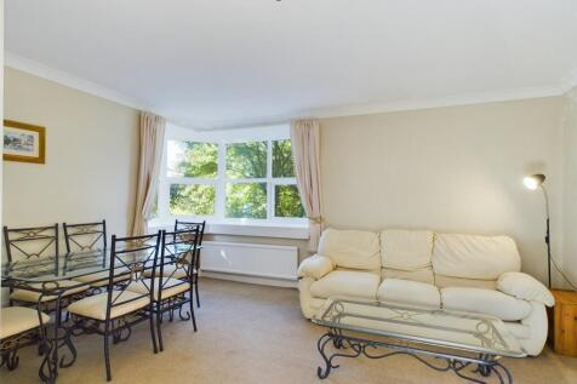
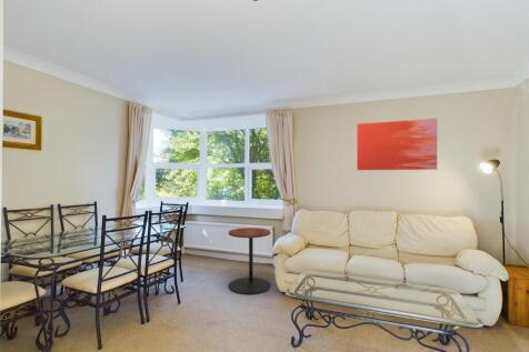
+ side table (249, 258)
+ wall art (395, 145)
